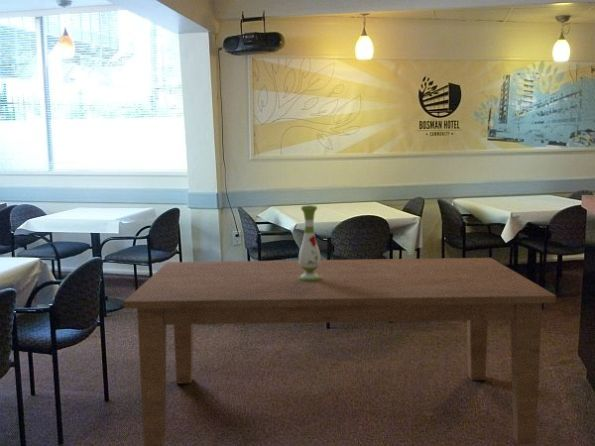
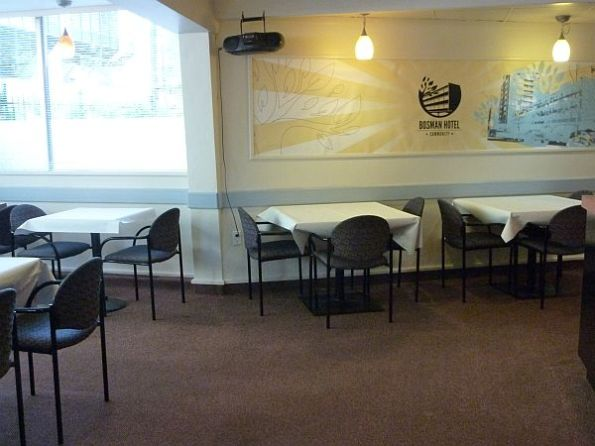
- dining table (328, 322)
- vase (309, 242)
